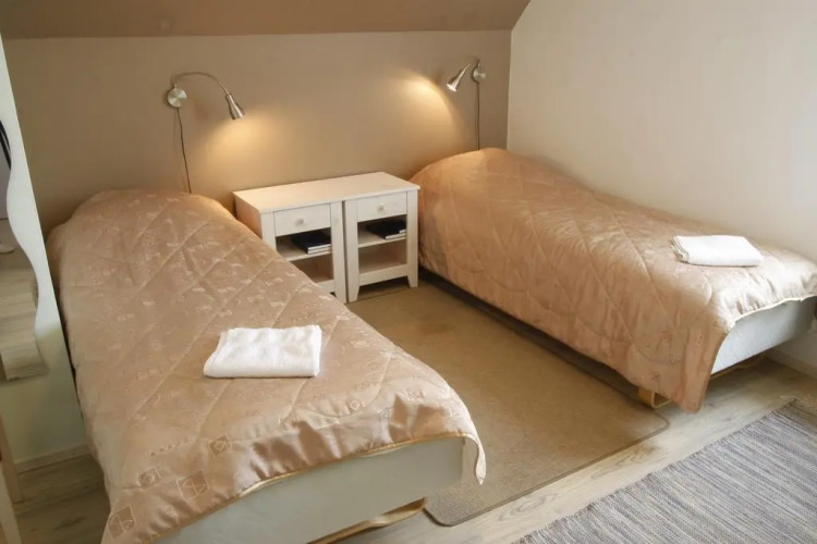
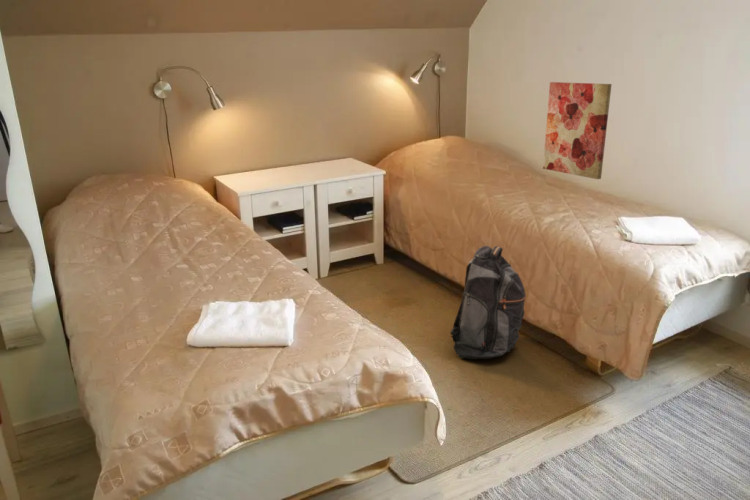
+ backpack (485, 297)
+ wall art (574, 129)
